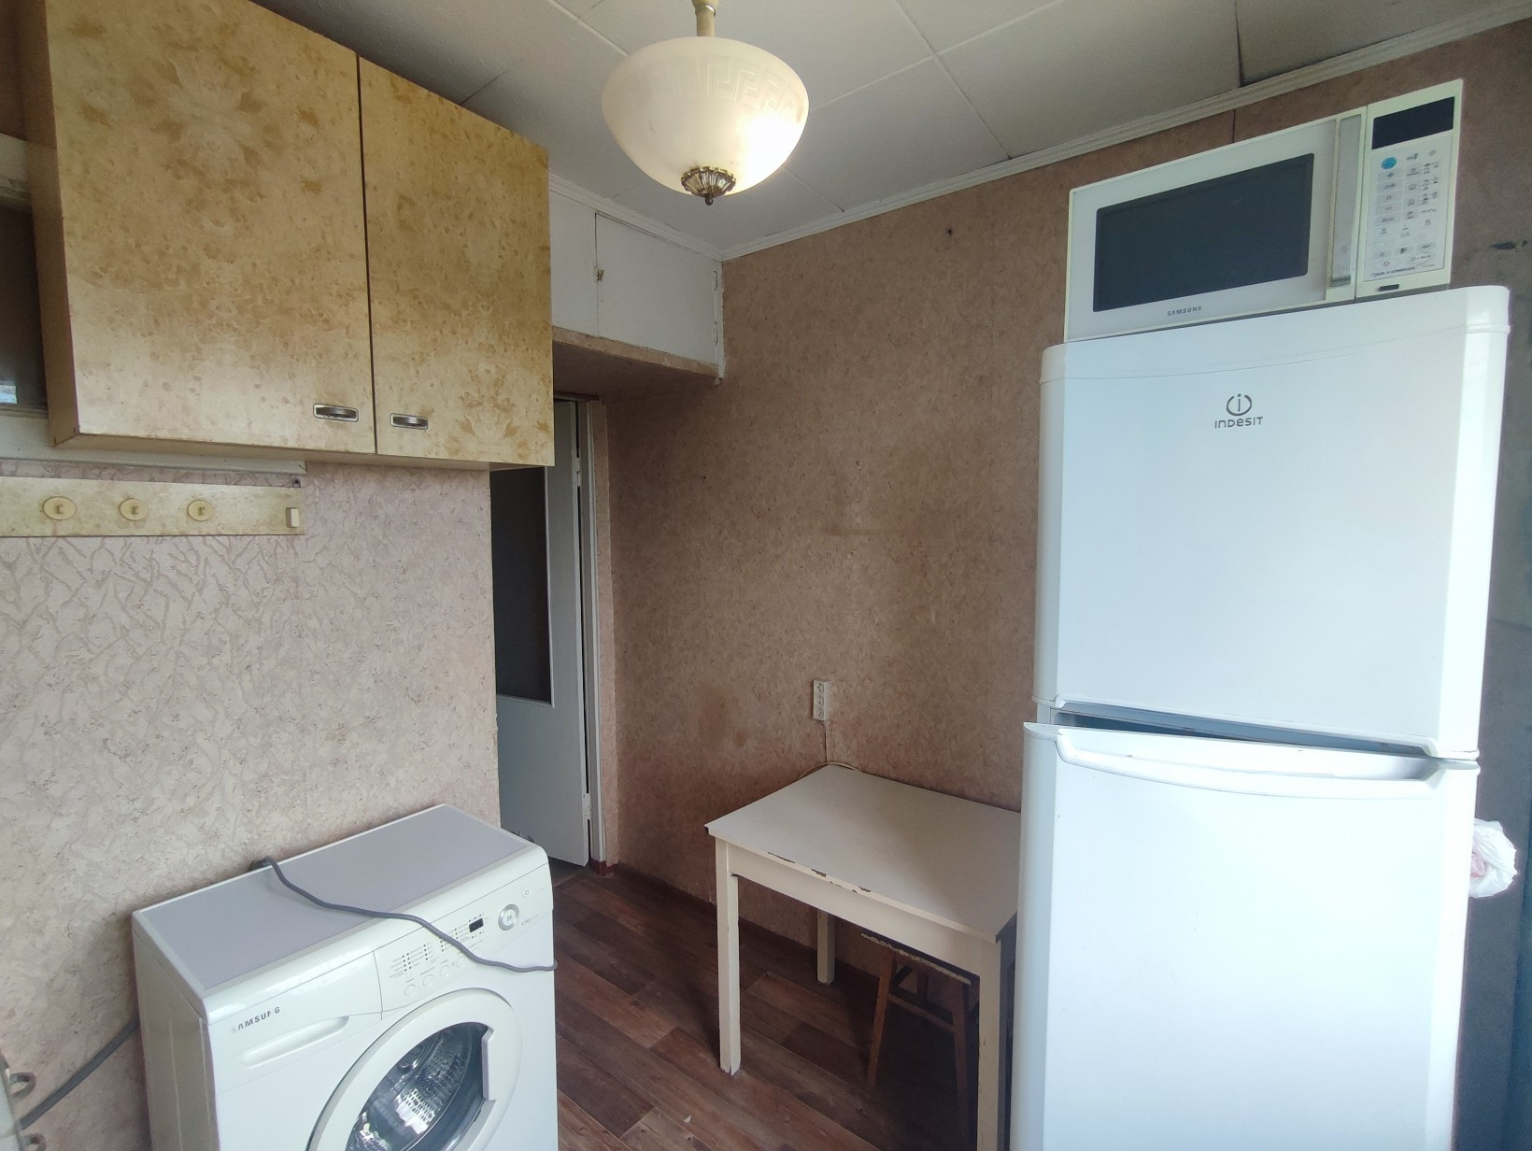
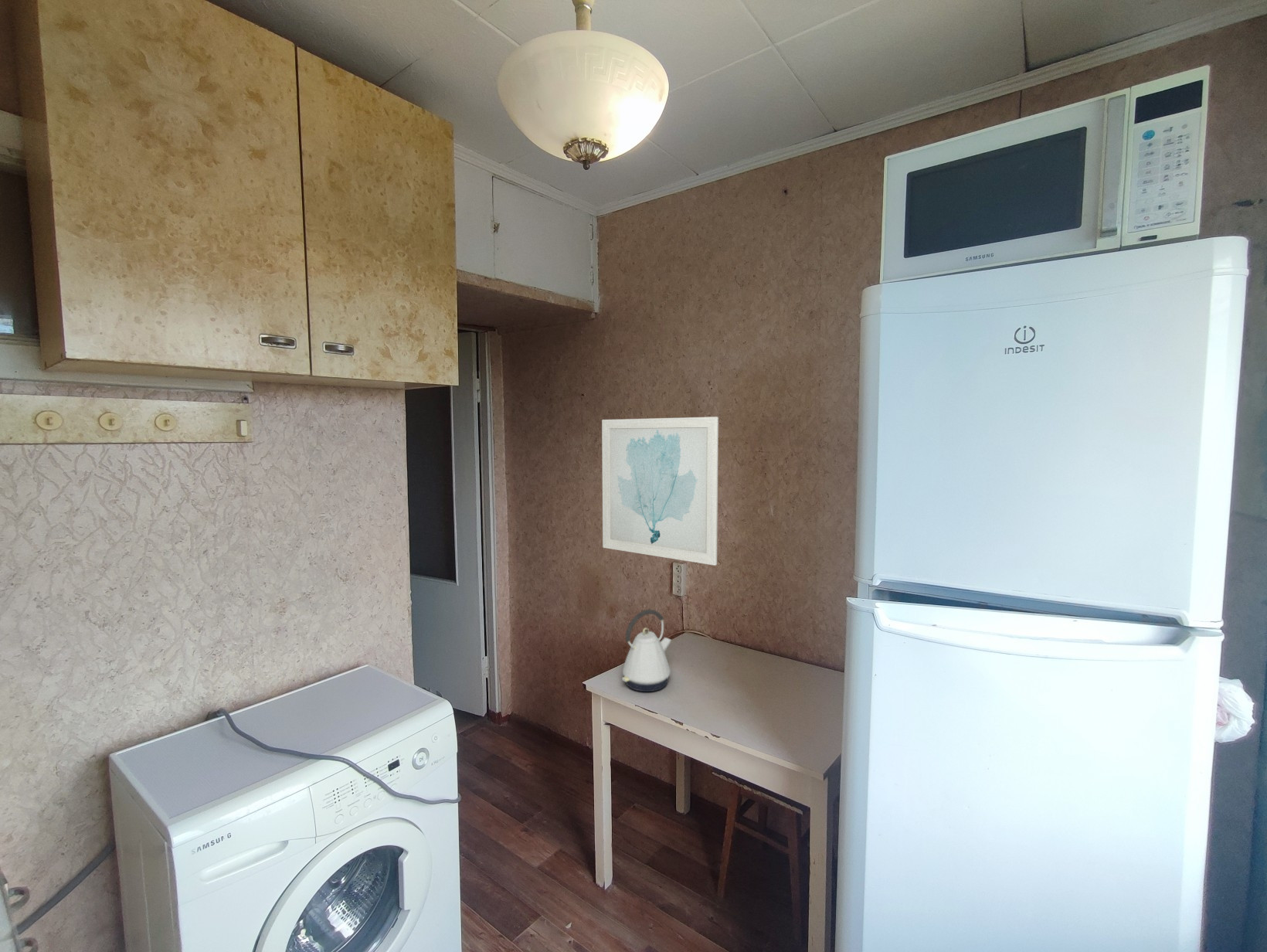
+ kettle (647, 646)
+ wall art (655, 488)
